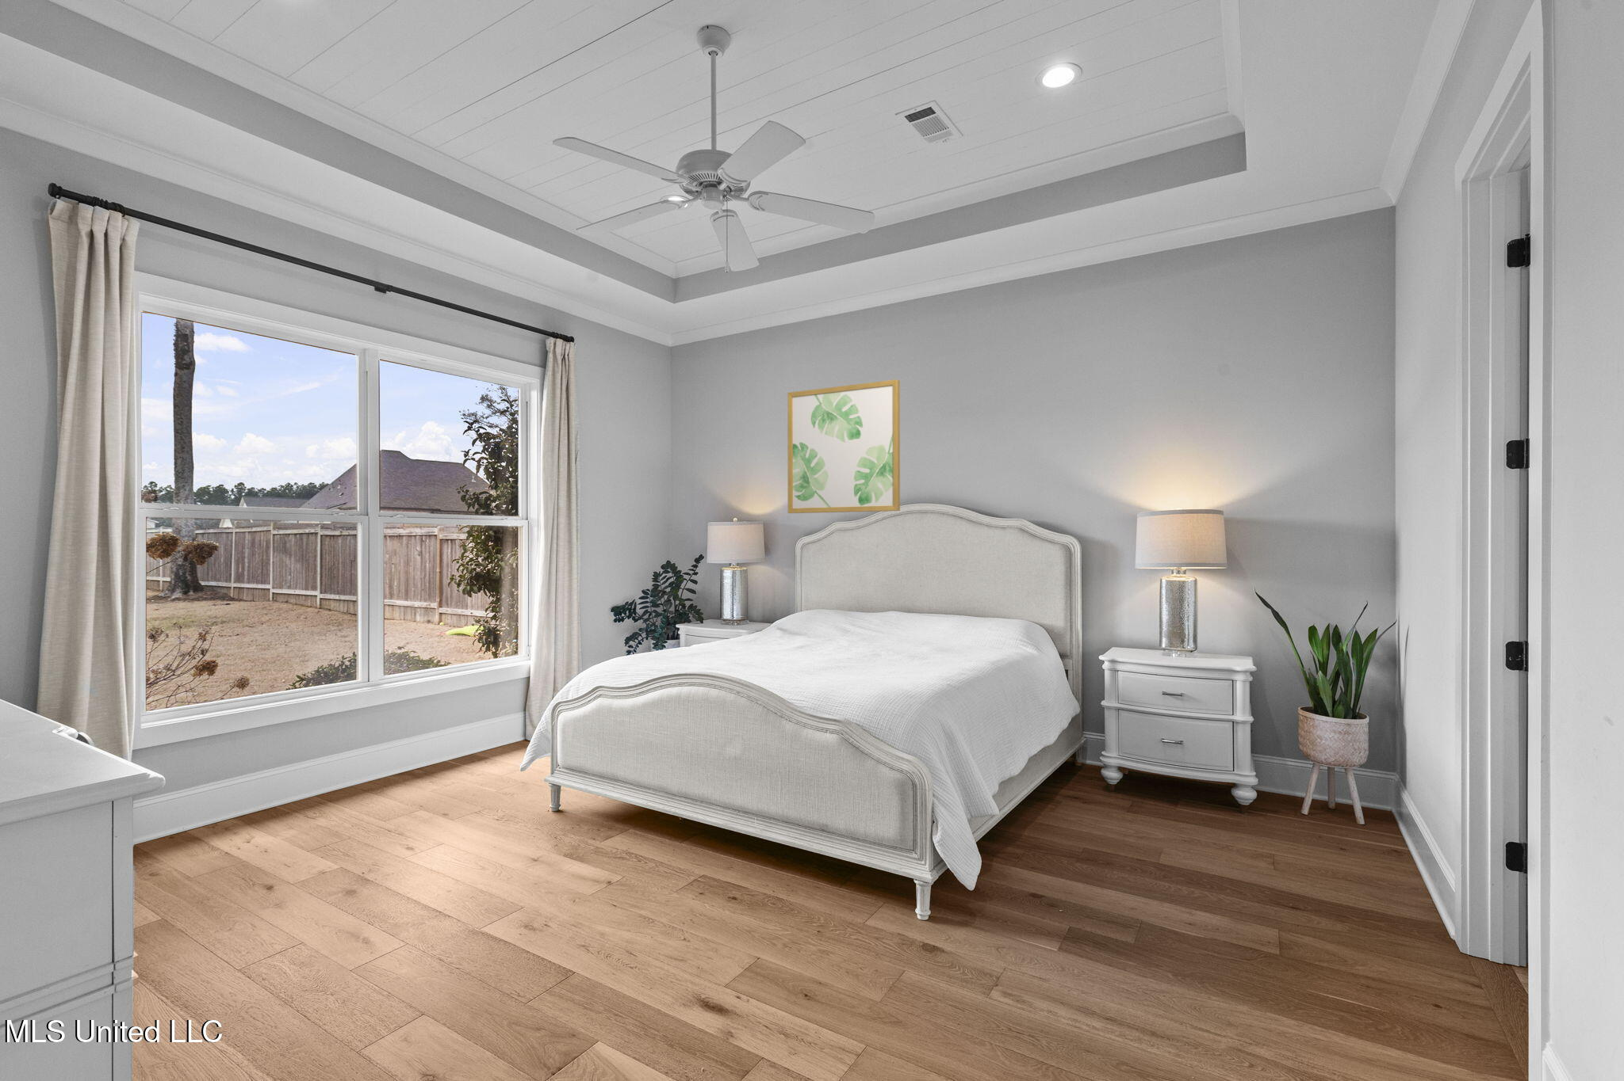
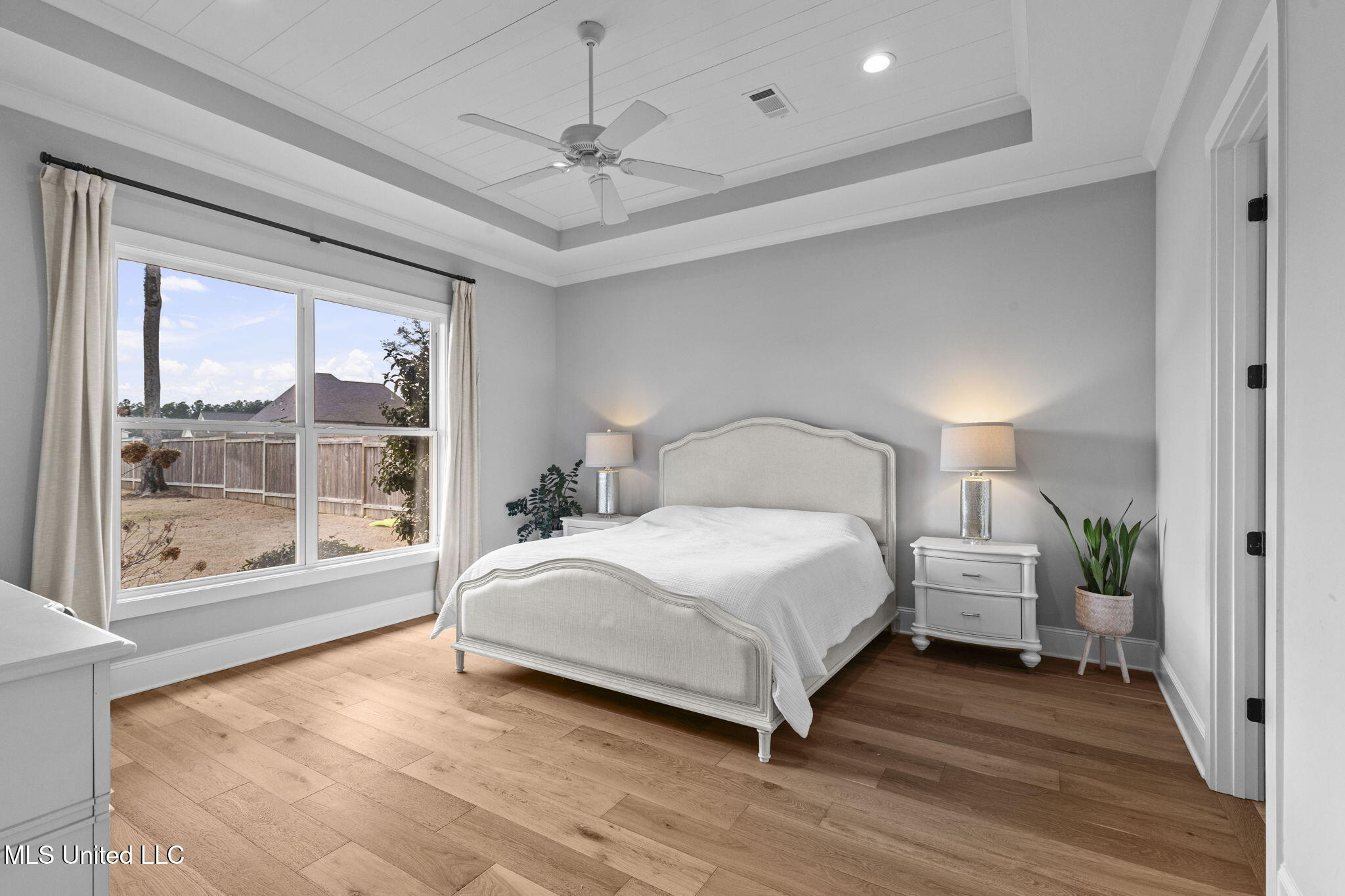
- wall art (842, 449)
